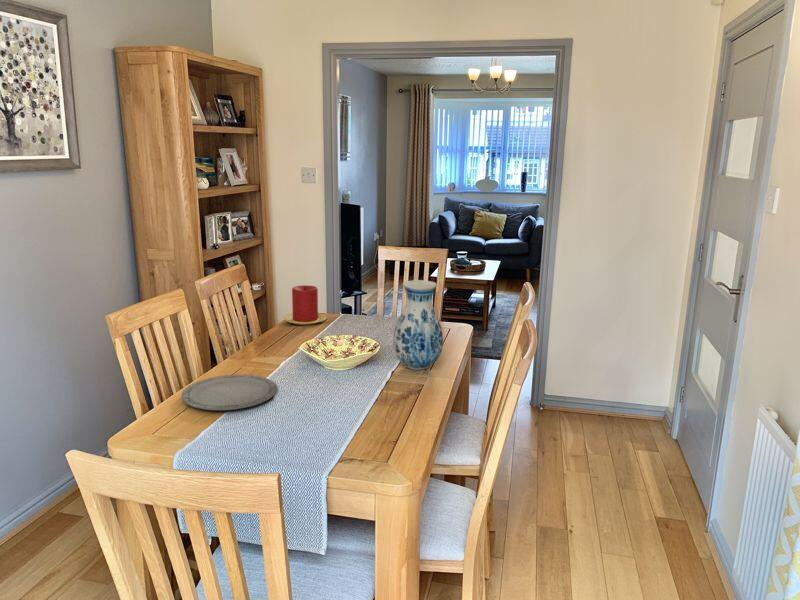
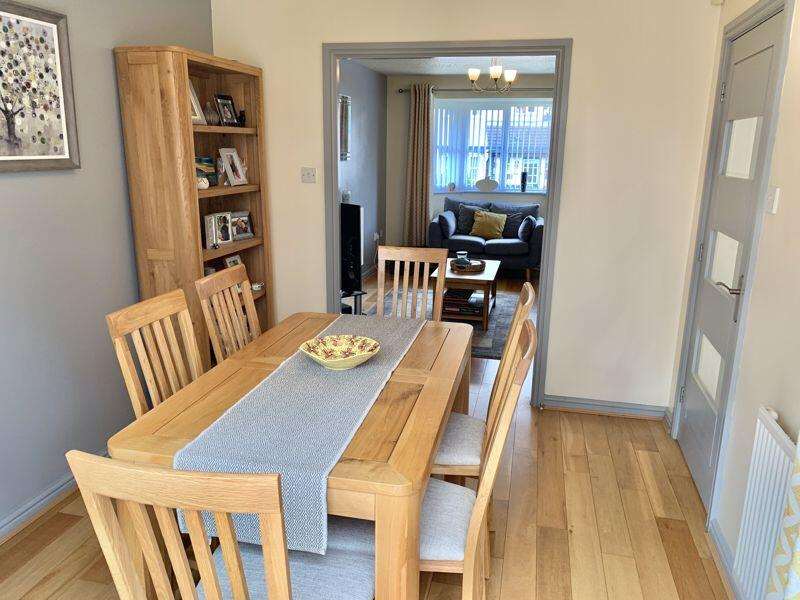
- vase (418, 325)
- candle (305, 304)
- plate (230, 392)
